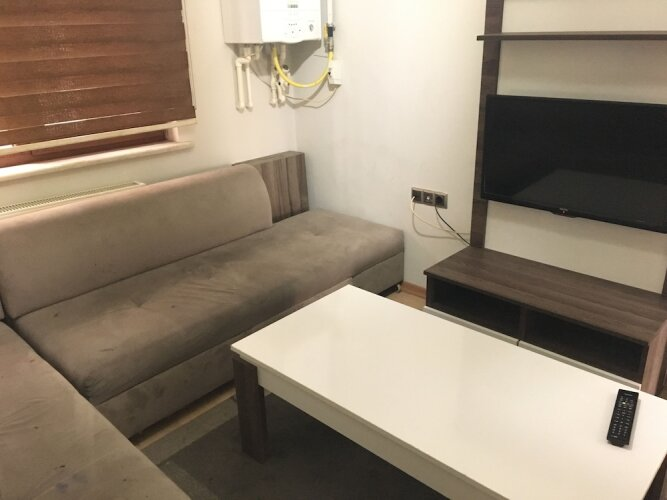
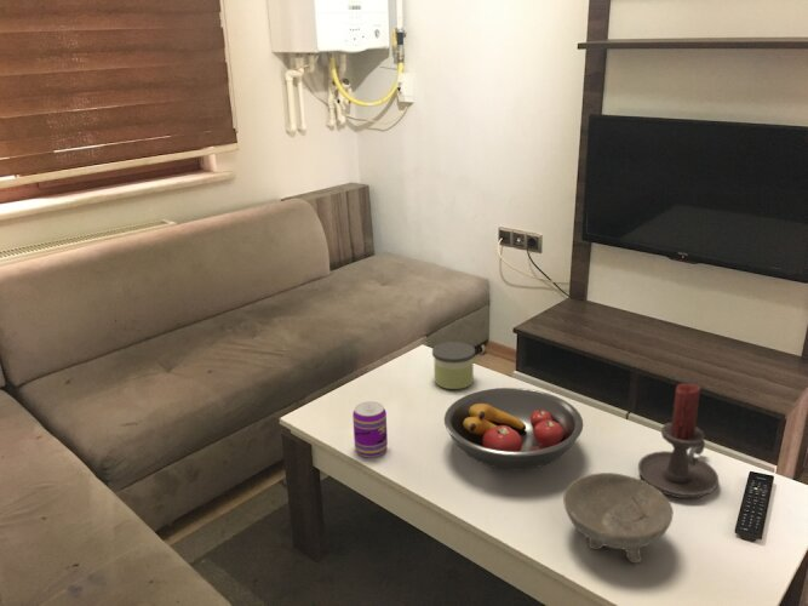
+ bowl (615, 521)
+ beverage can (369, 429)
+ candle holder (687, 429)
+ fruit bowl (512, 429)
+ candle (453, 366)
